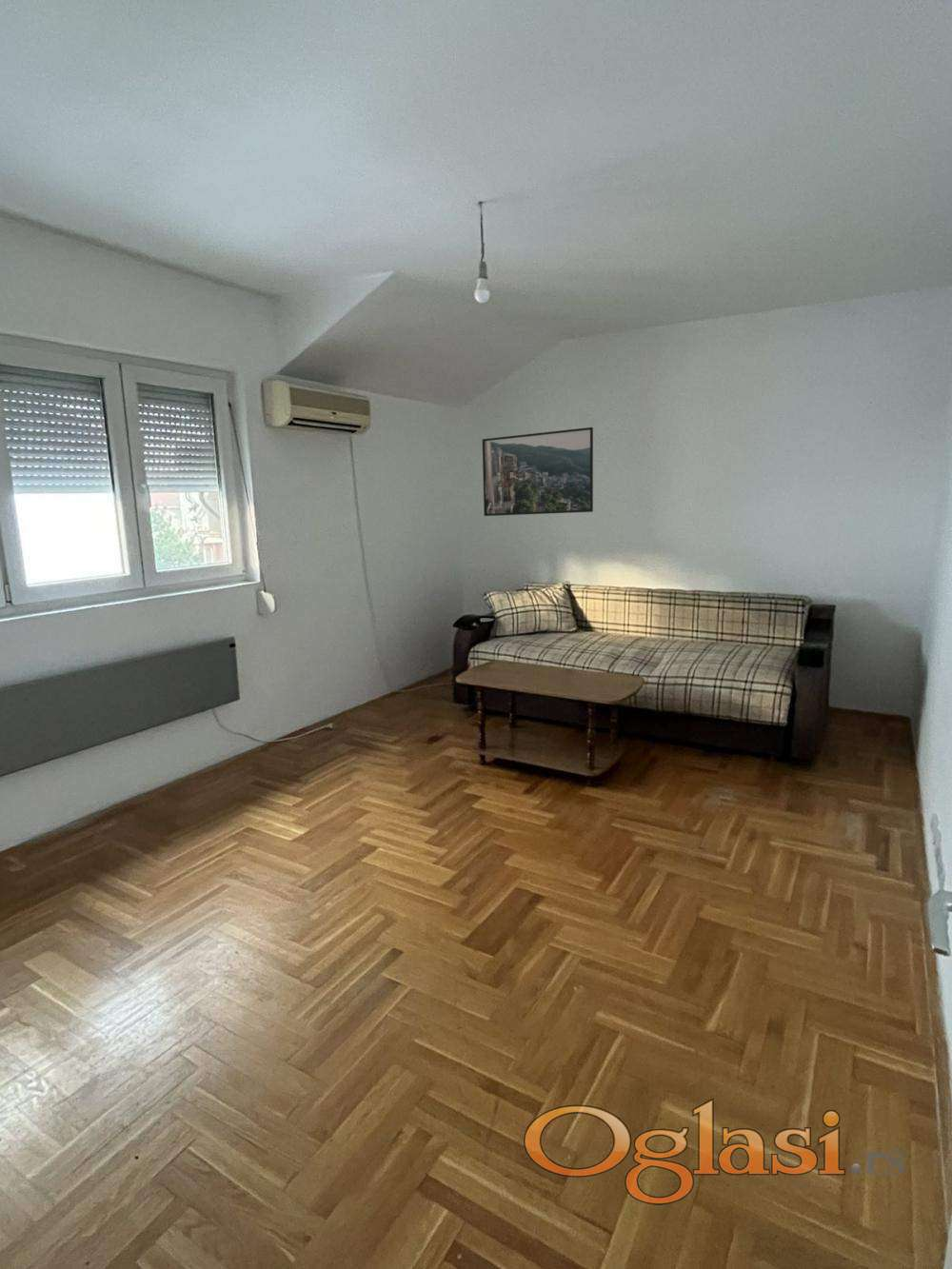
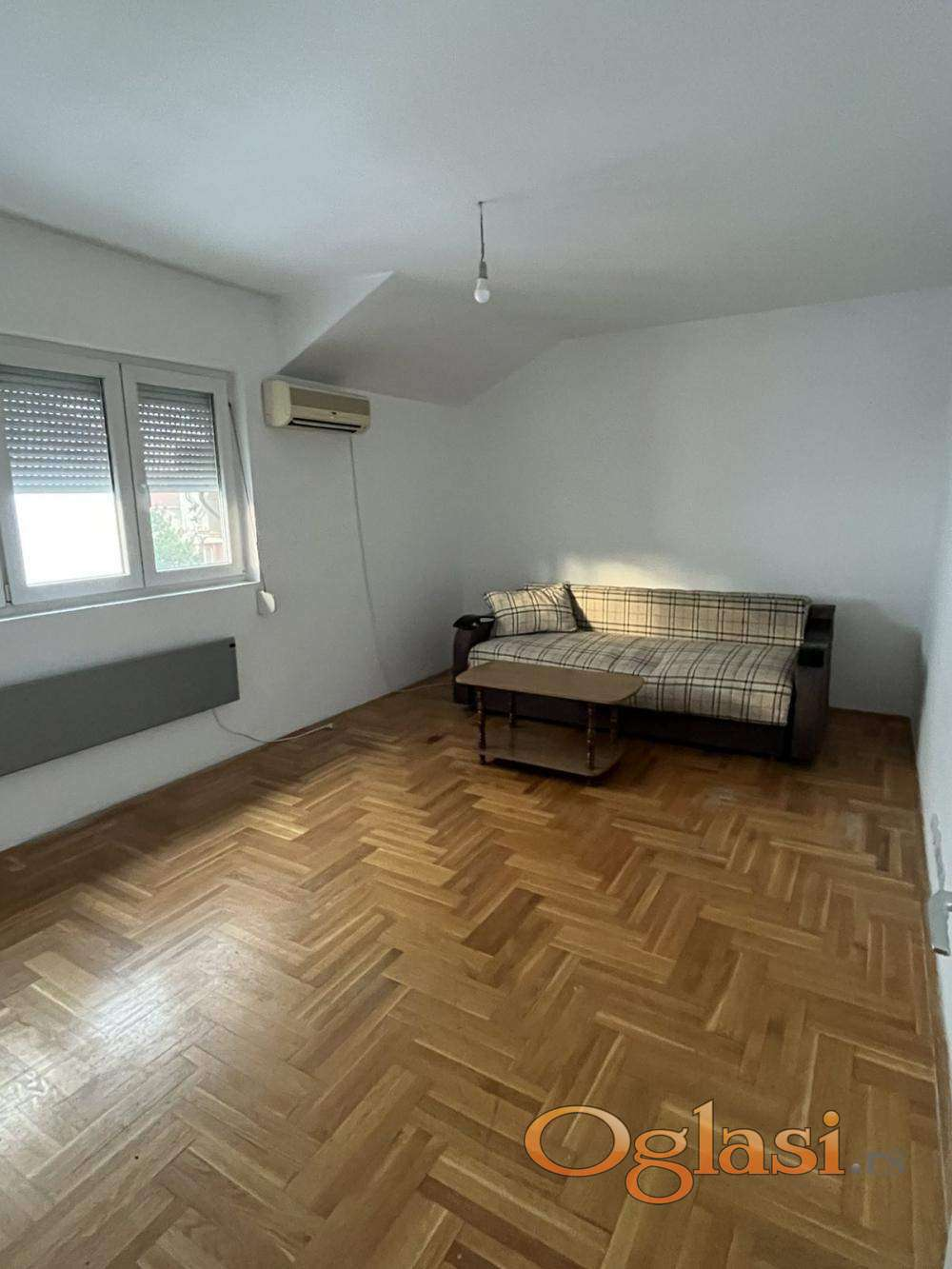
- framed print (535, 474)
